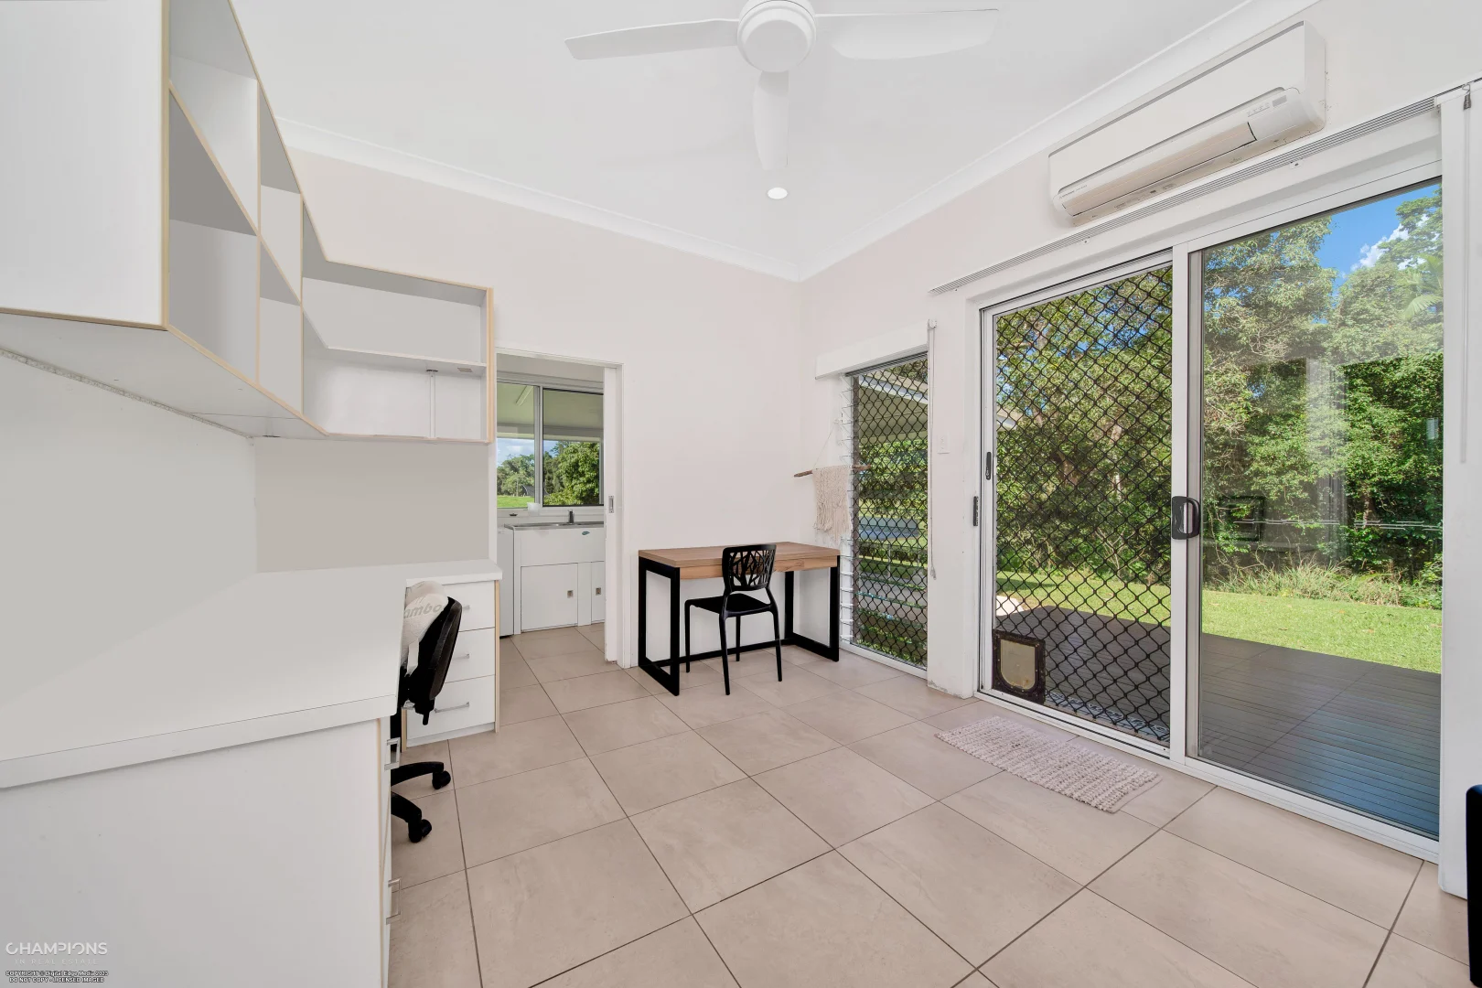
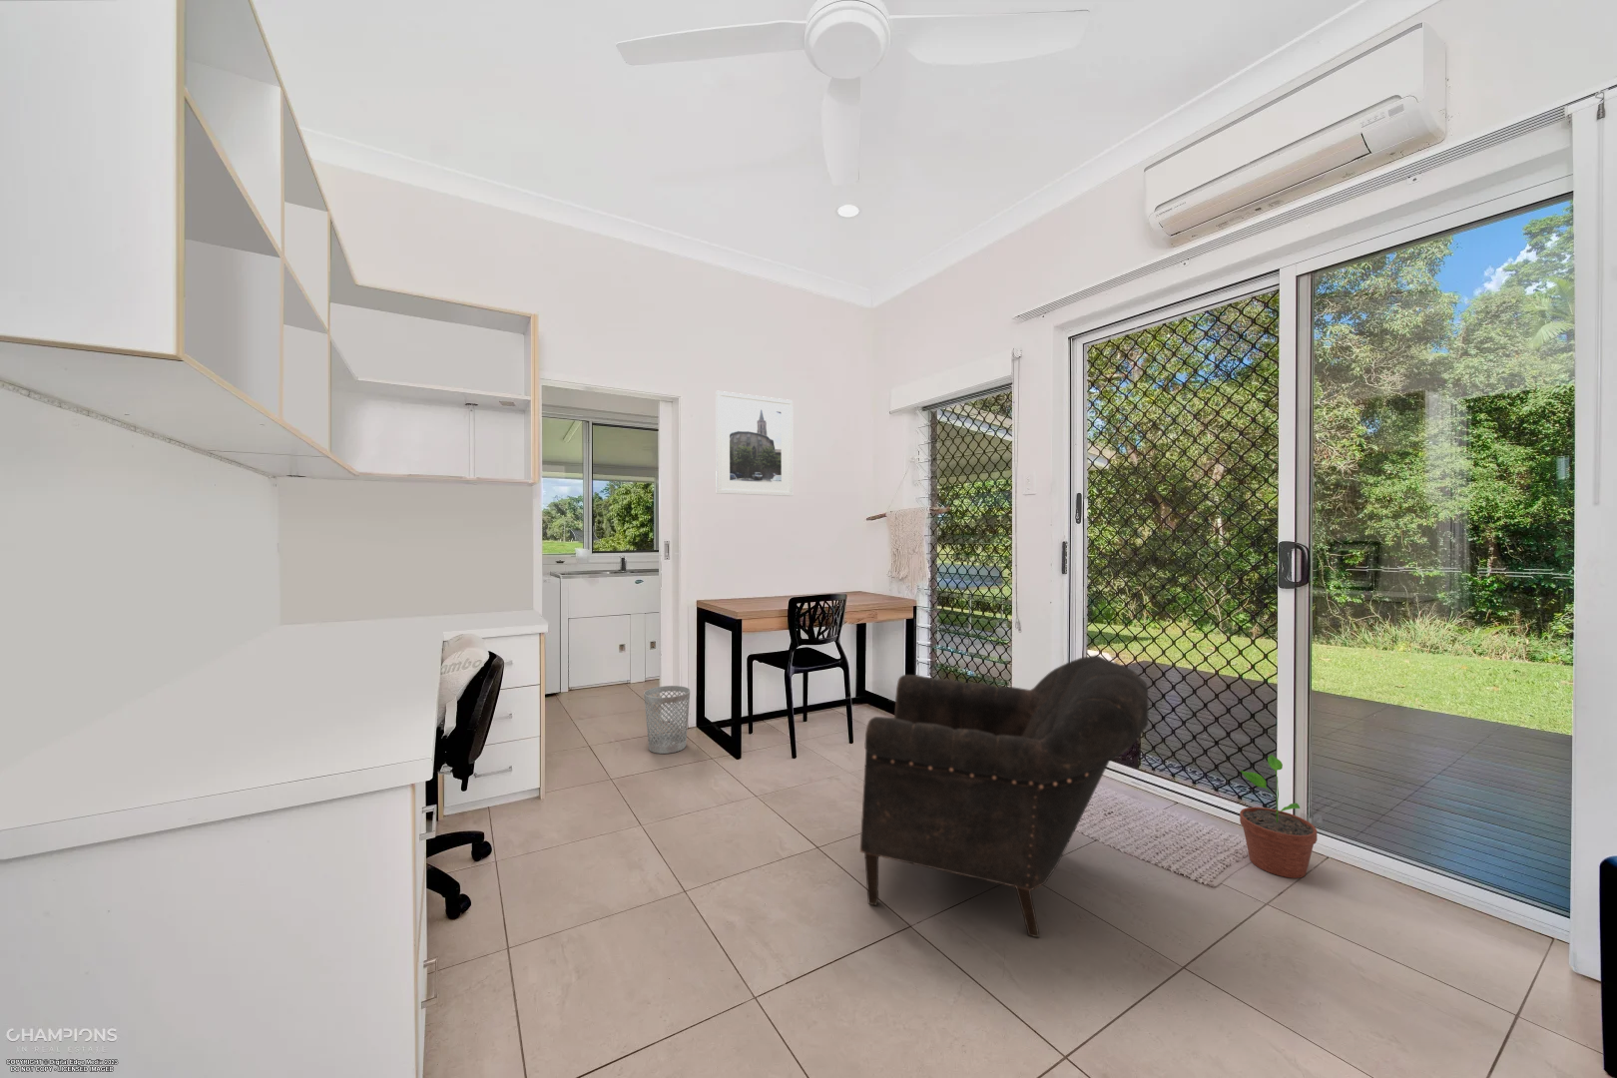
+ armchair (1002, 768)
+ wastebasket (667, 718)
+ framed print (756, 445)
+ potted plant (1277, 813)
